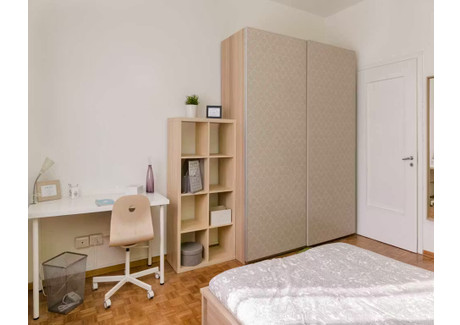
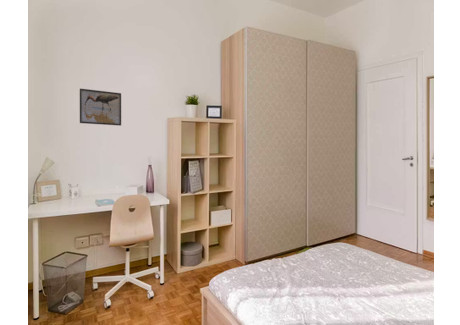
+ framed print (101, 107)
